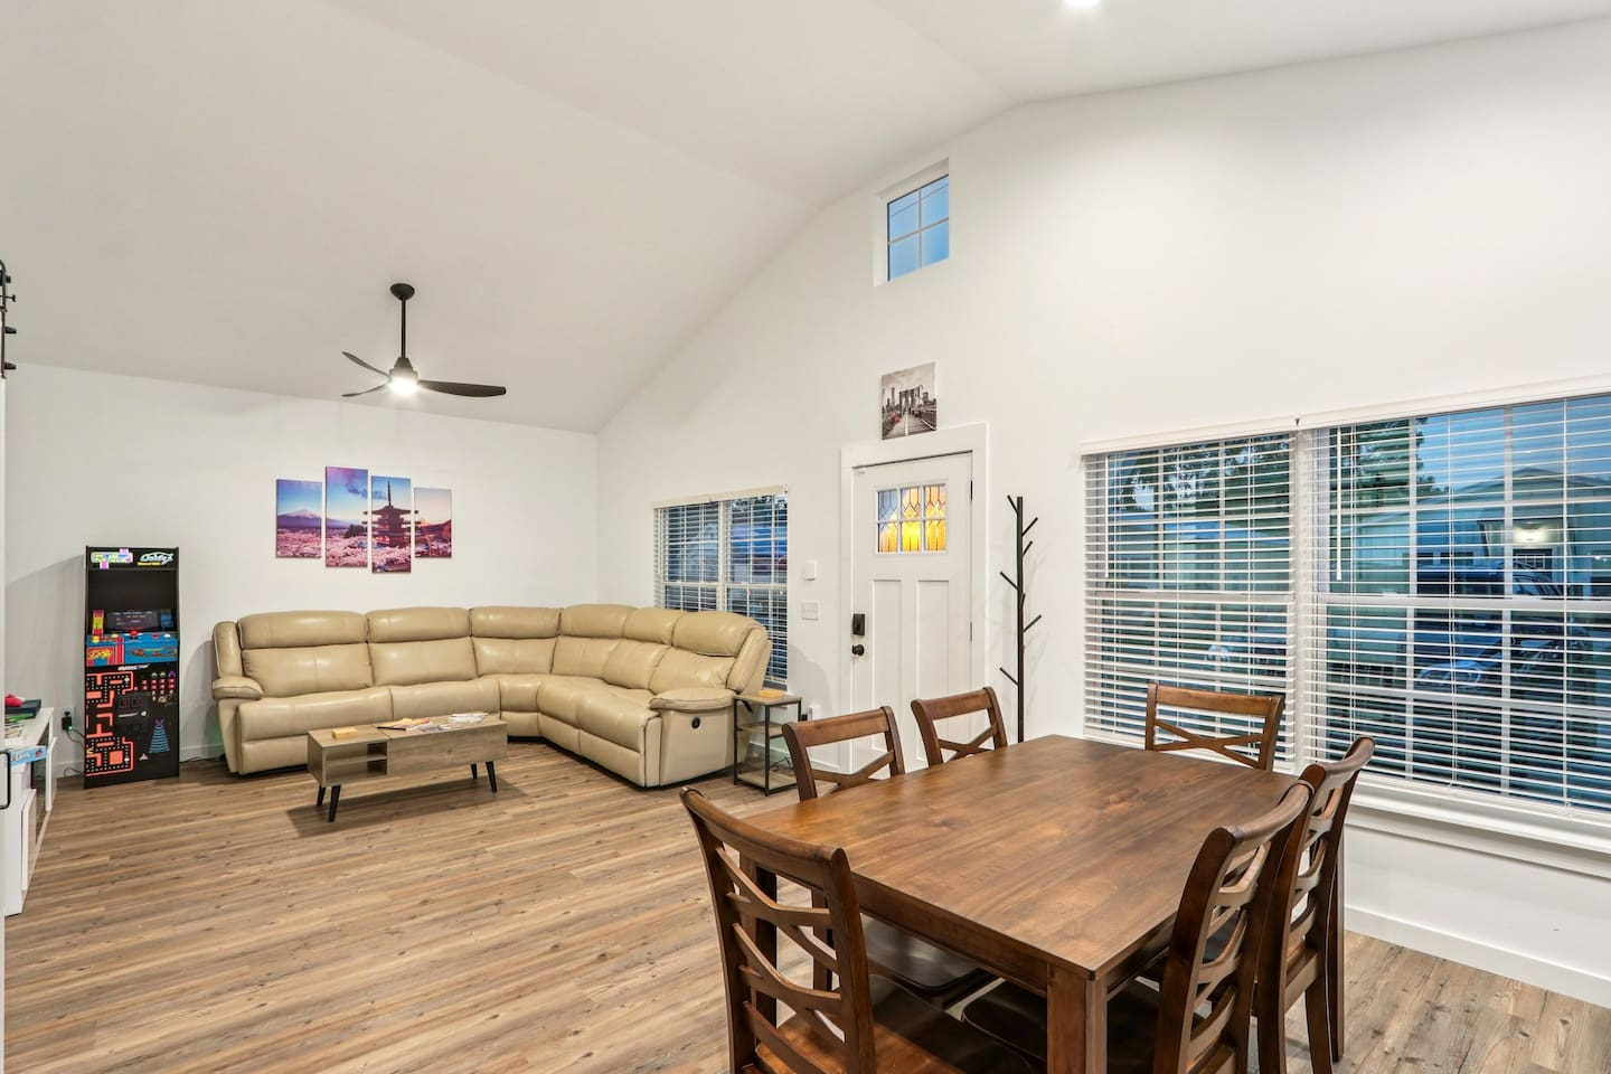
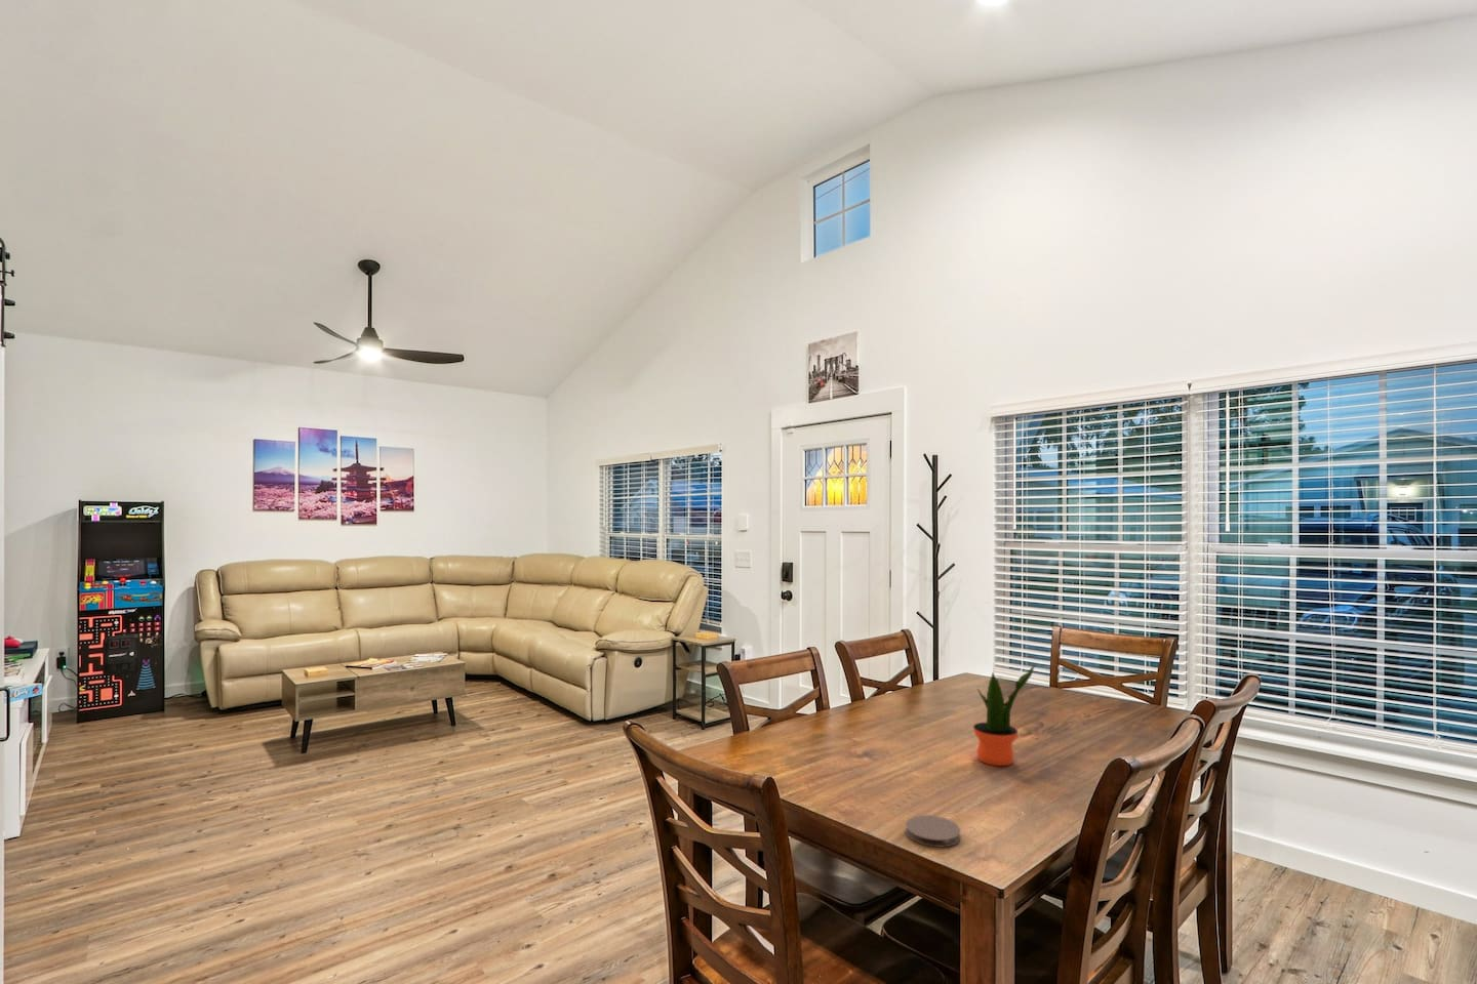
+ potted plant (1004, 709)
+ coaster (932, 830)
